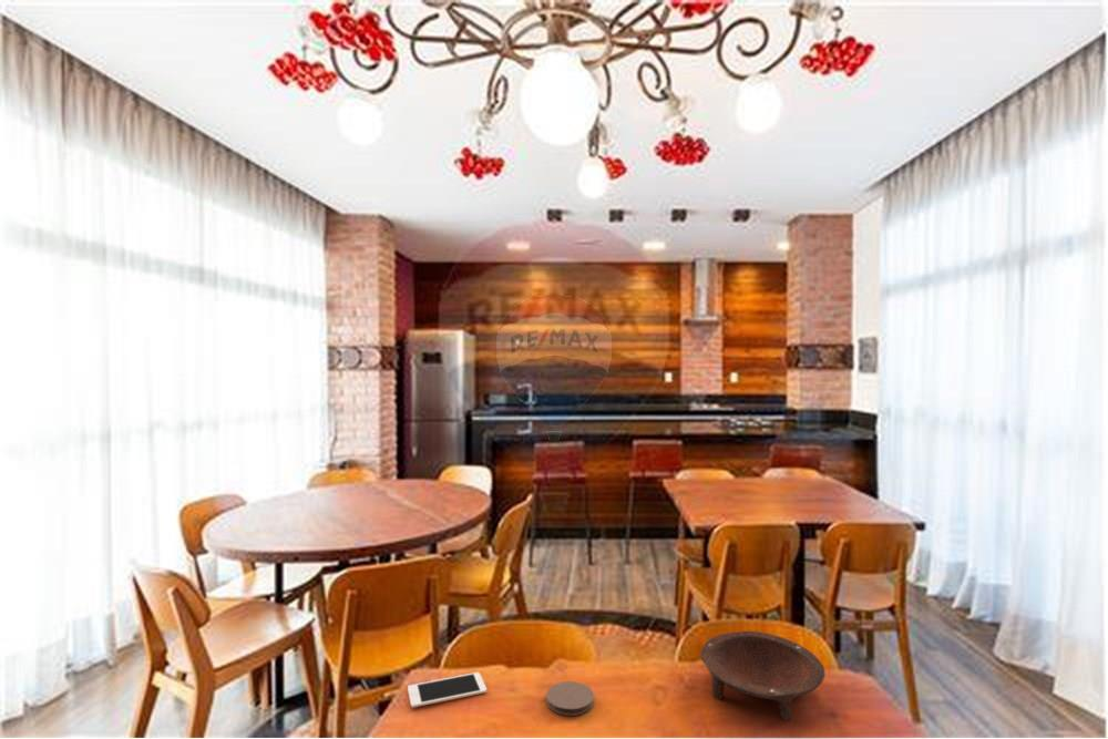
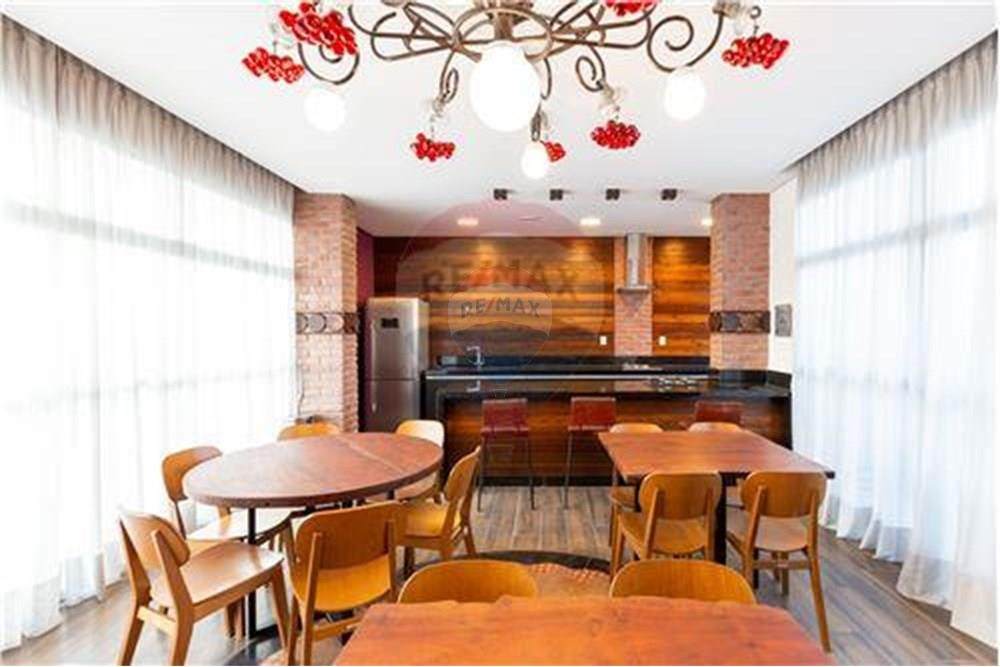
- coaster (570, 697)
- bowl (760, 675)
- cell phone (447, 689)
